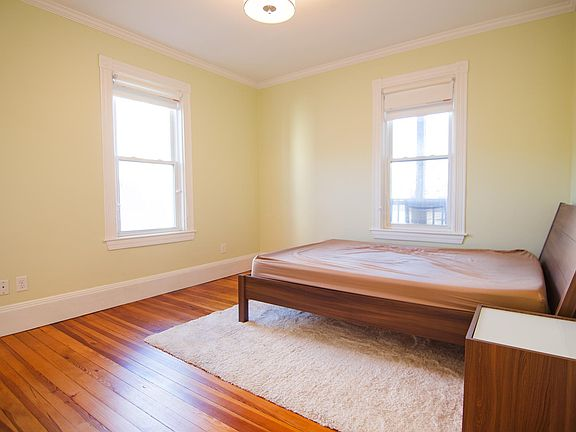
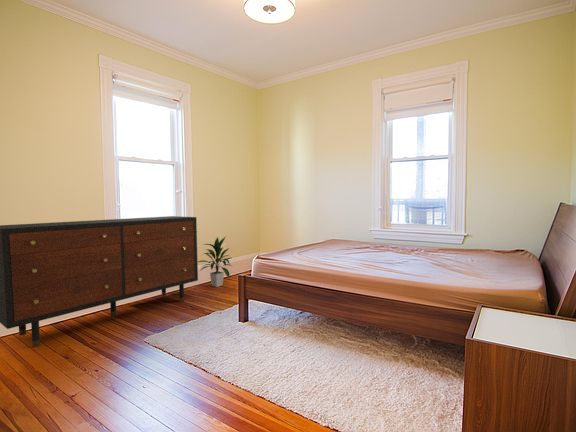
+ indoor plant (216, 261)
+ dresser (112, 268)
